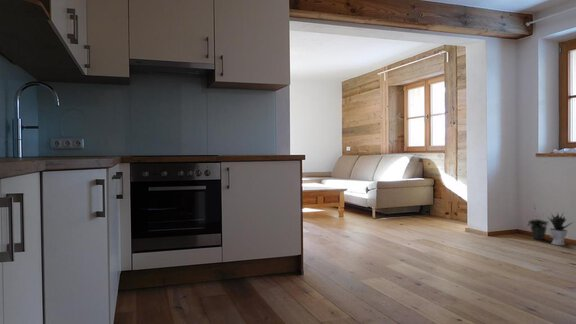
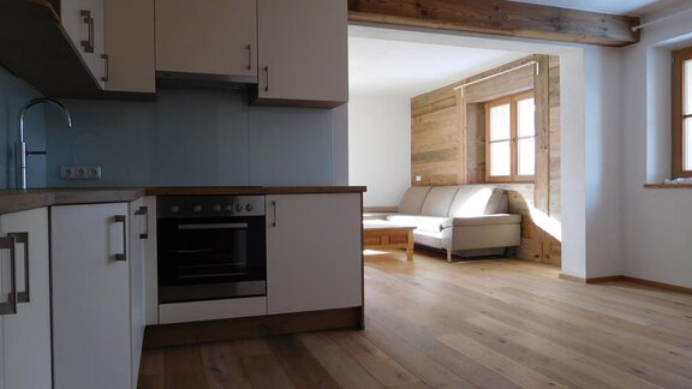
- potted plant (537, 221)
- potted plant (556, 227)
